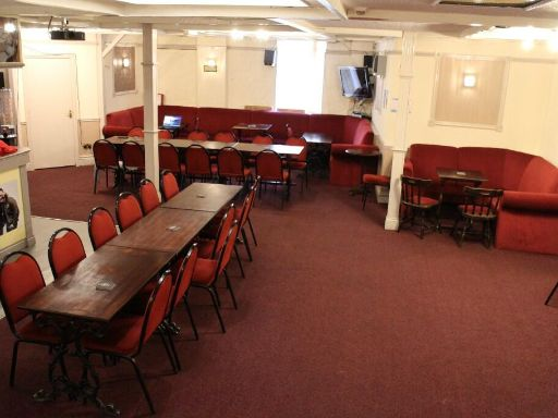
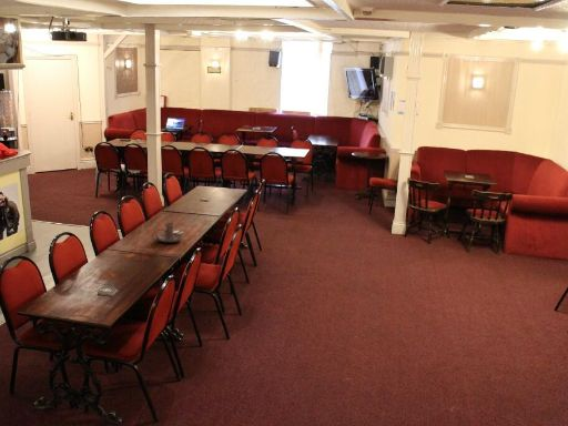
+ candle holder (166, 232)
